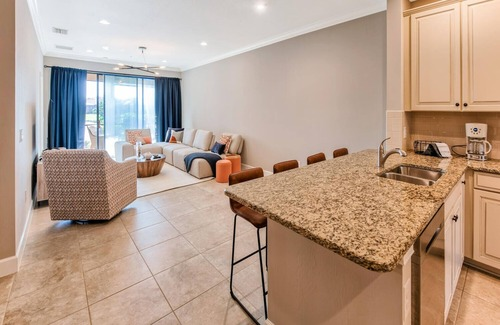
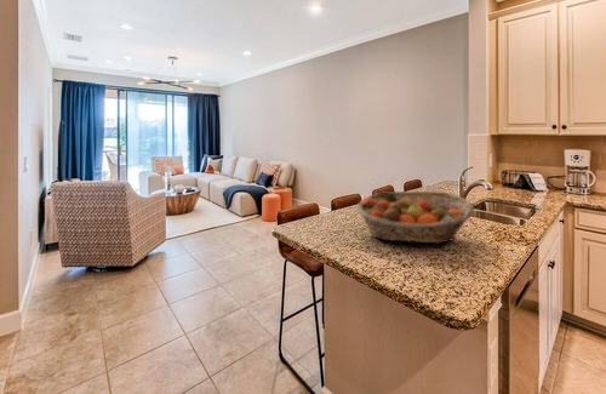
+ fruit basket (411, 213)
